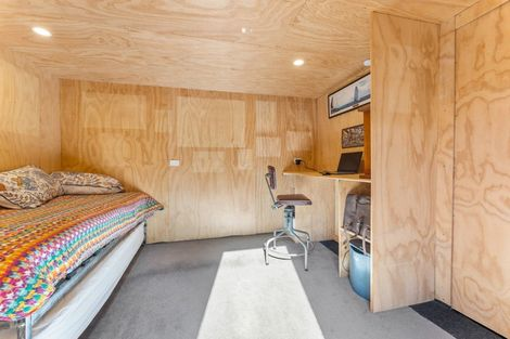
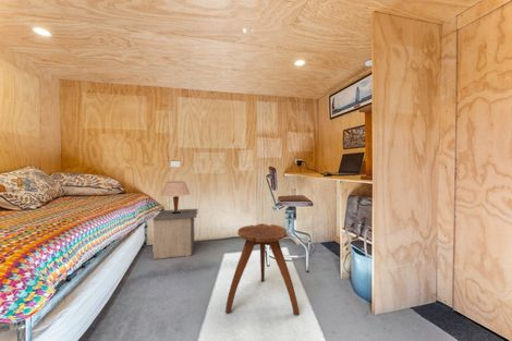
+ stool (264, 268)
+ table lamp (175, 197)
+ nightstand (178, 231)
